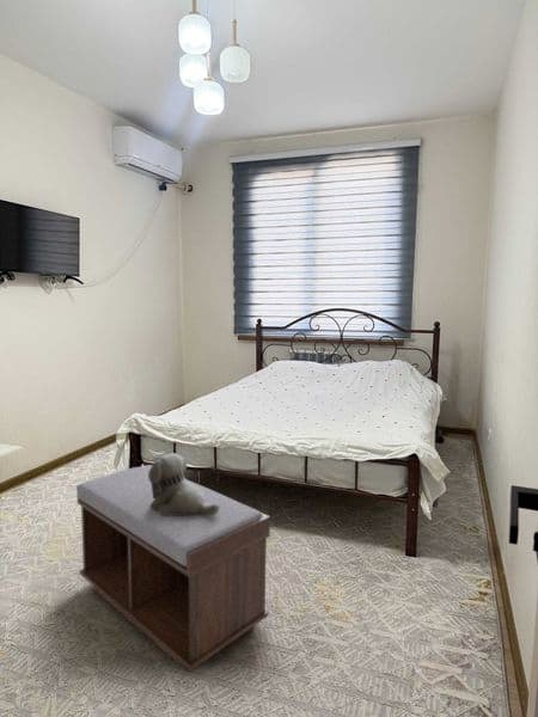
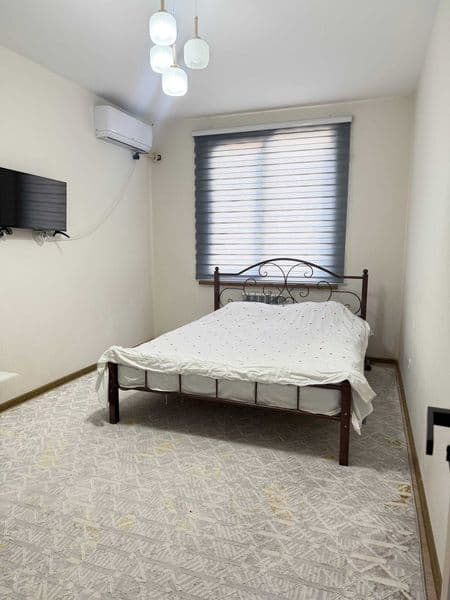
- bench (166, 551)
- plush toy (181, 484)
